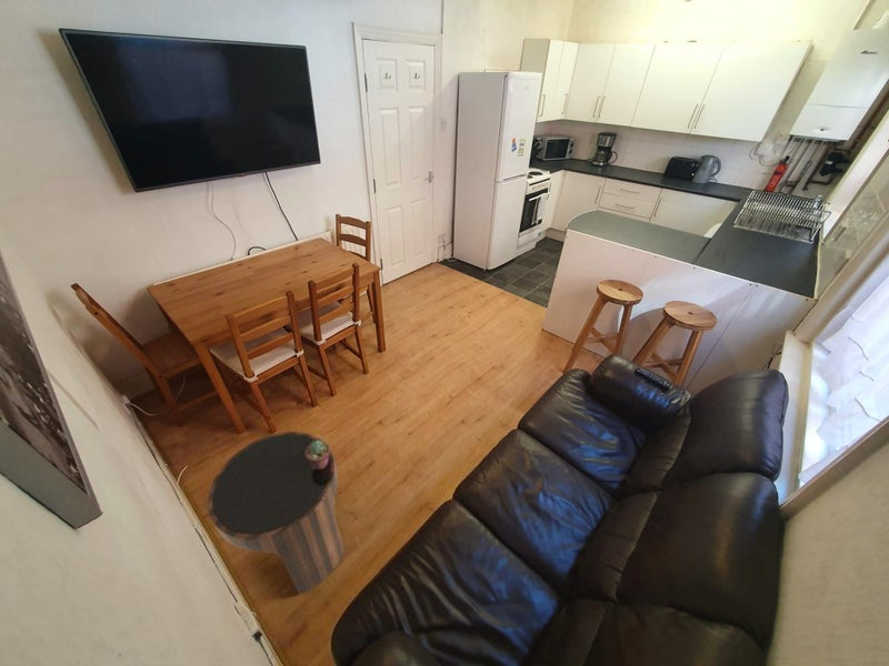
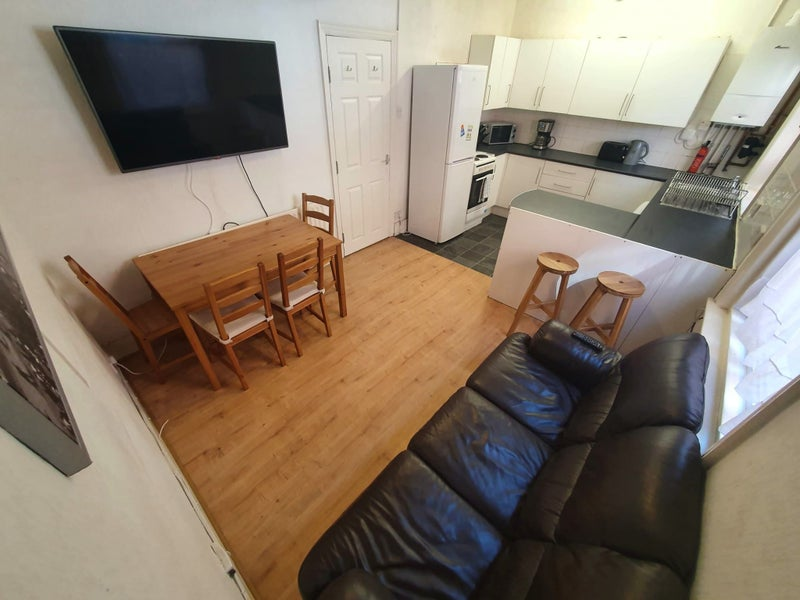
- potted succulent (318, 453)
- side table (287, 512)
